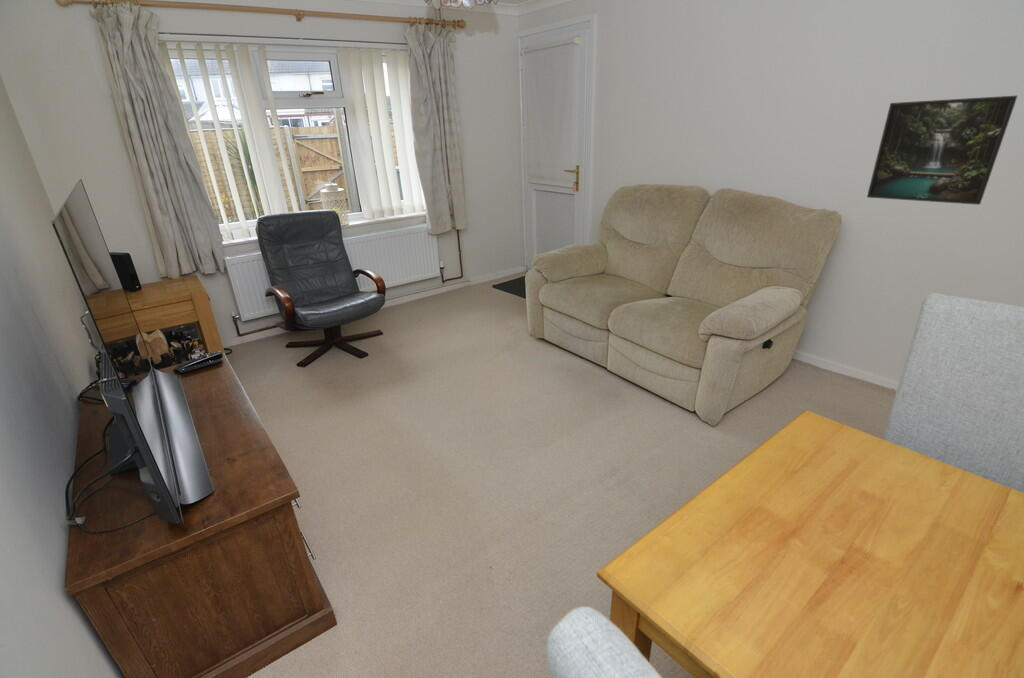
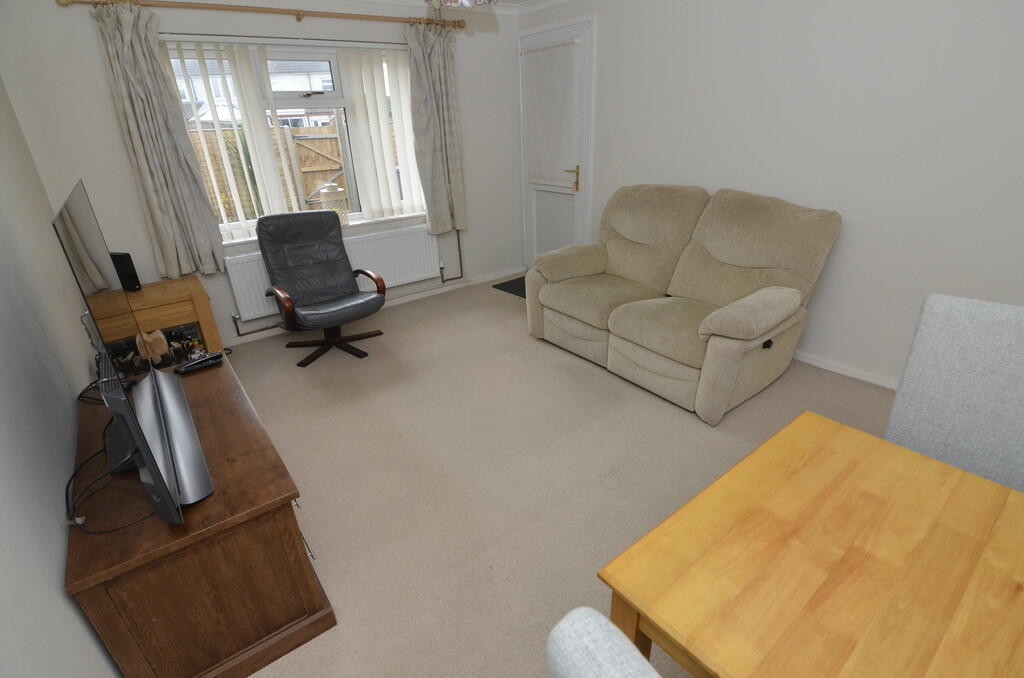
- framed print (933, 152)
